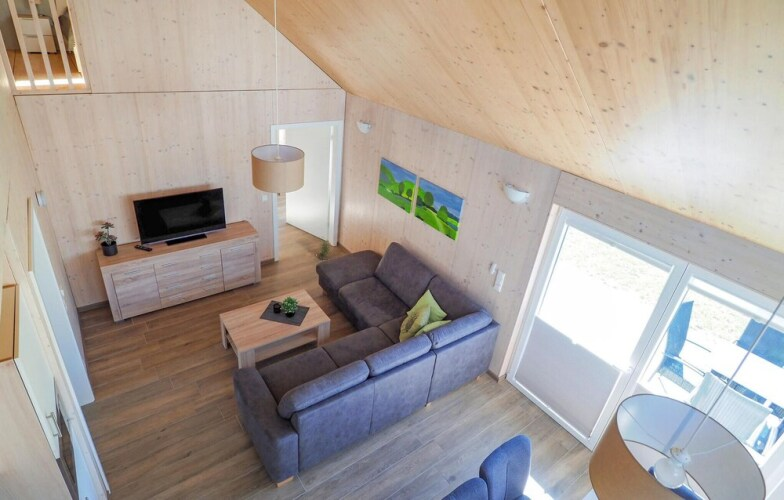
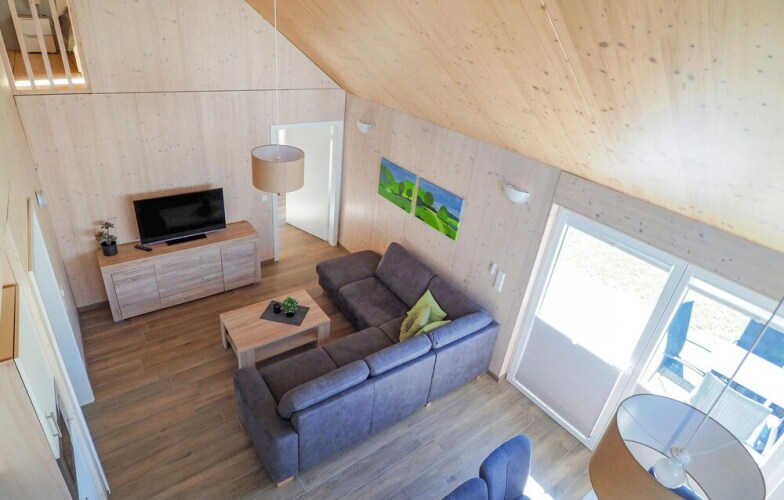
- potted plant (324, 248)
